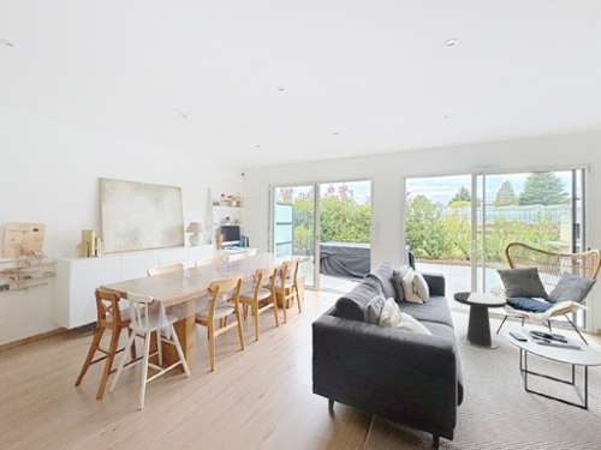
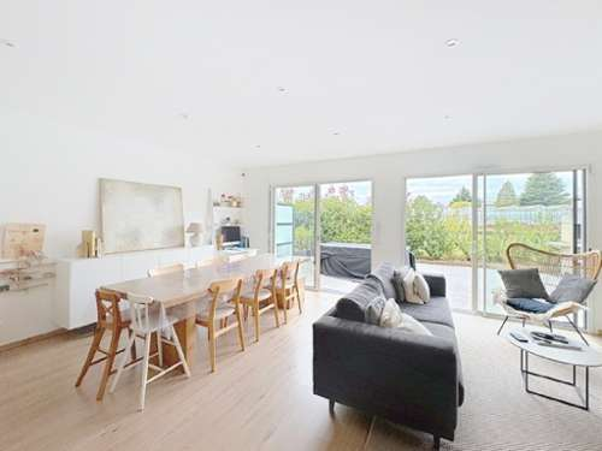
- side table (478, 319)
